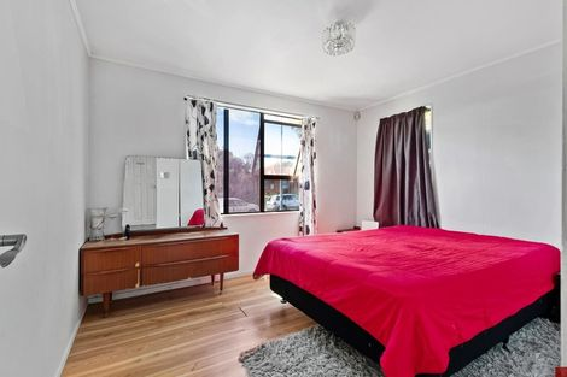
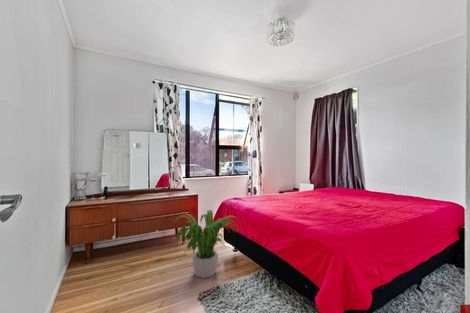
+ potted plant (204, 243)
